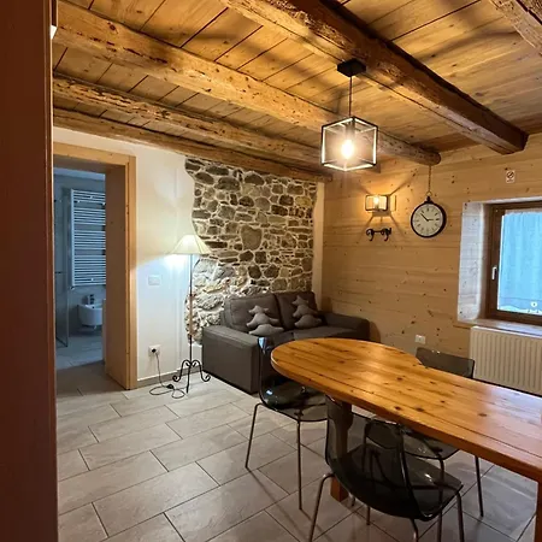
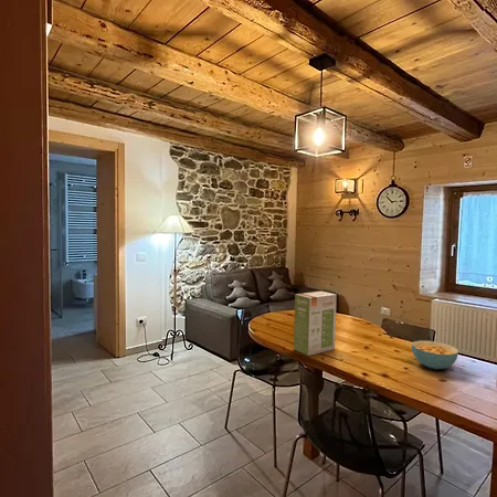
+ food box (315, 321)
+ cereal bowl (433, 357)
